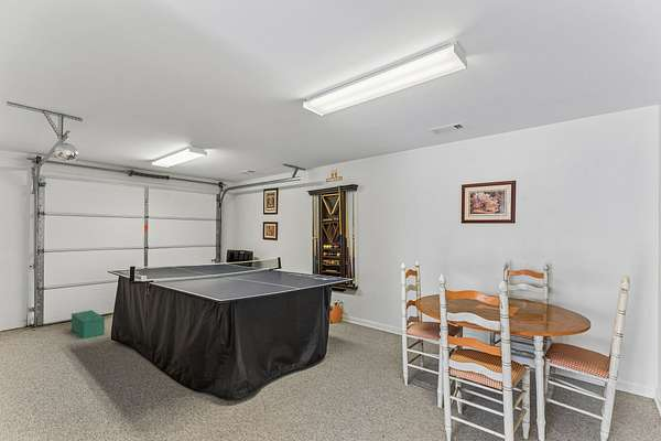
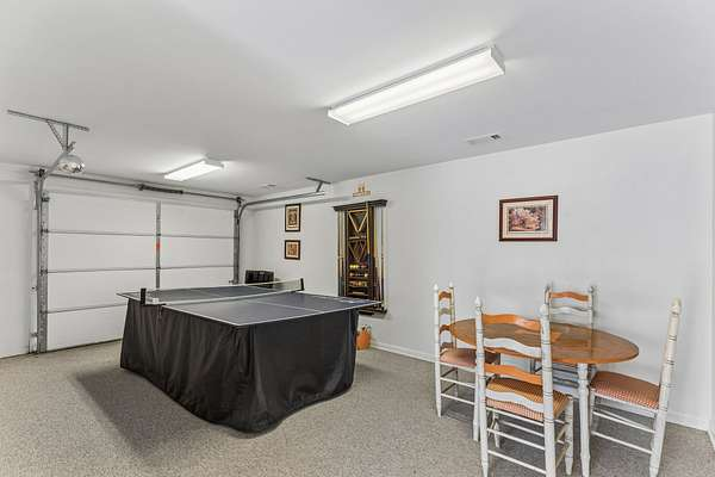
- storage bin (87, 323)
